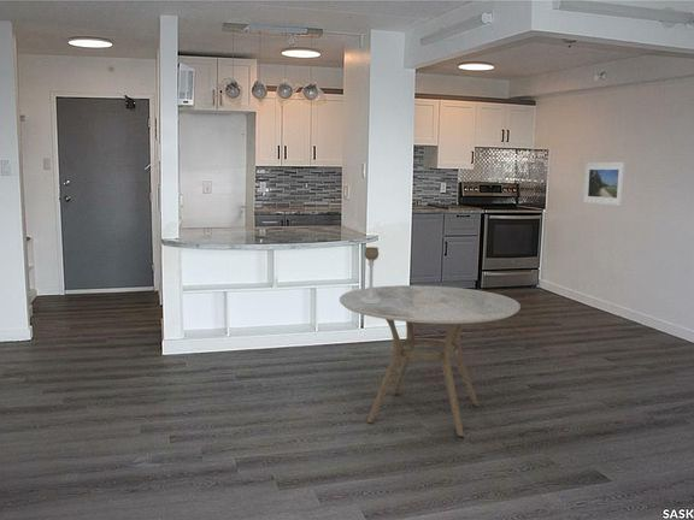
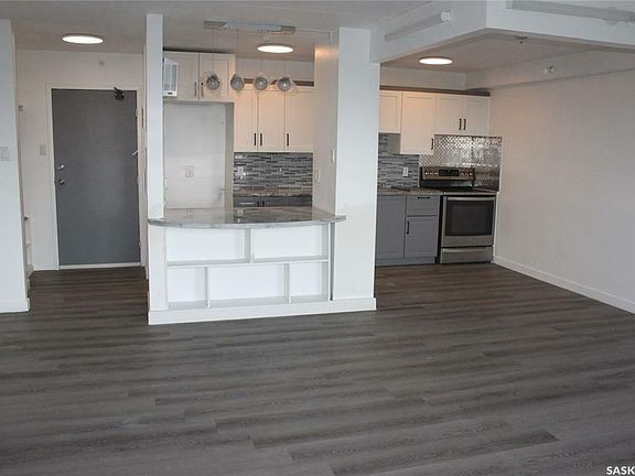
- dining table (427, 356)
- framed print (602, 183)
- candle holder (371, 273)
